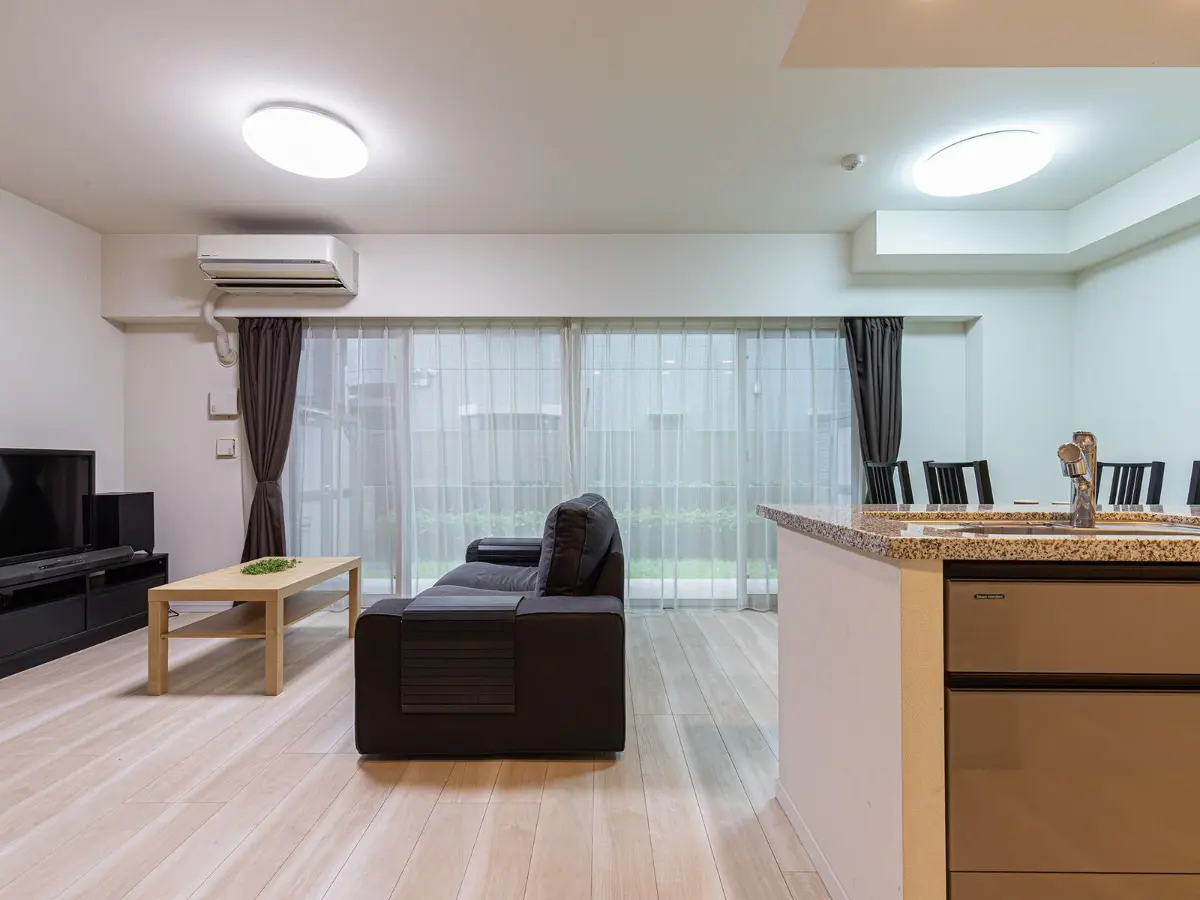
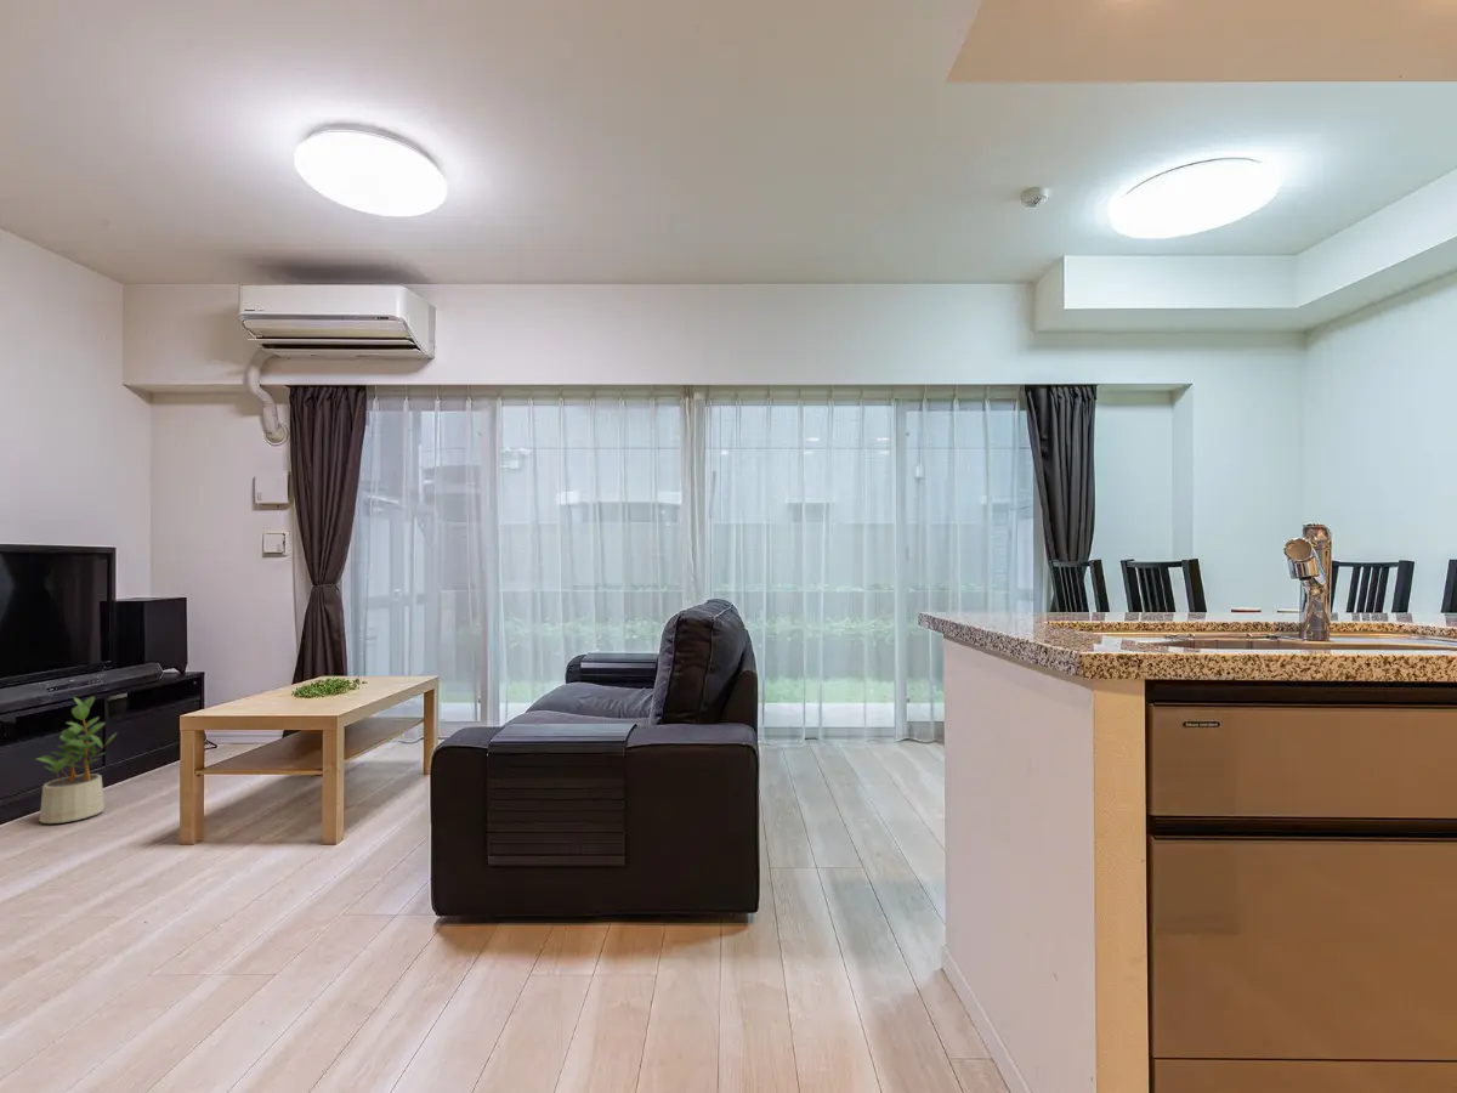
+ potted plant (69, 755)
